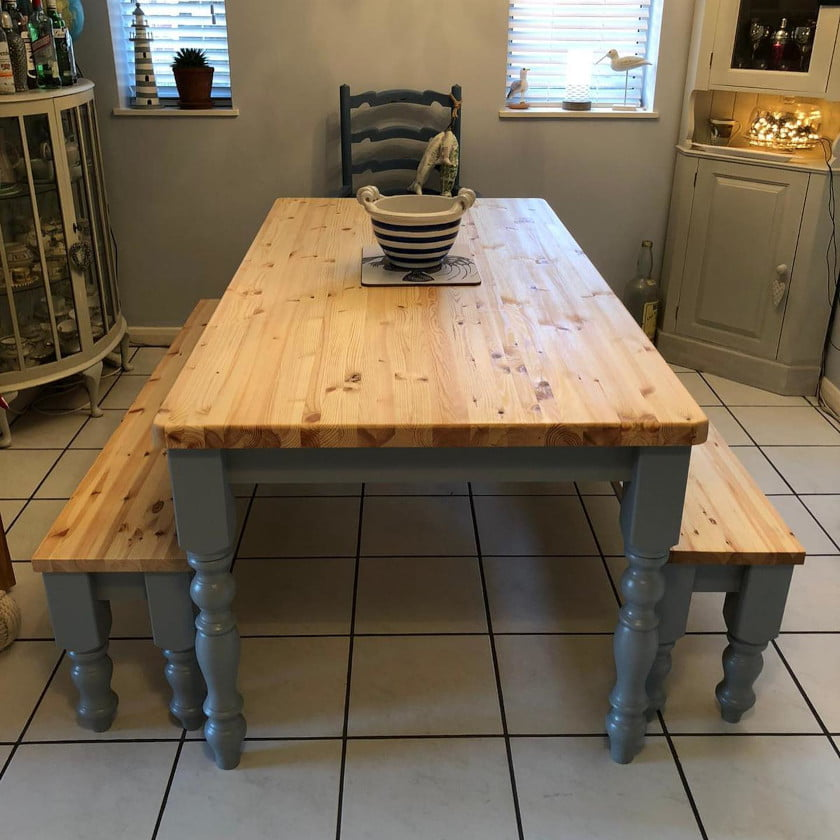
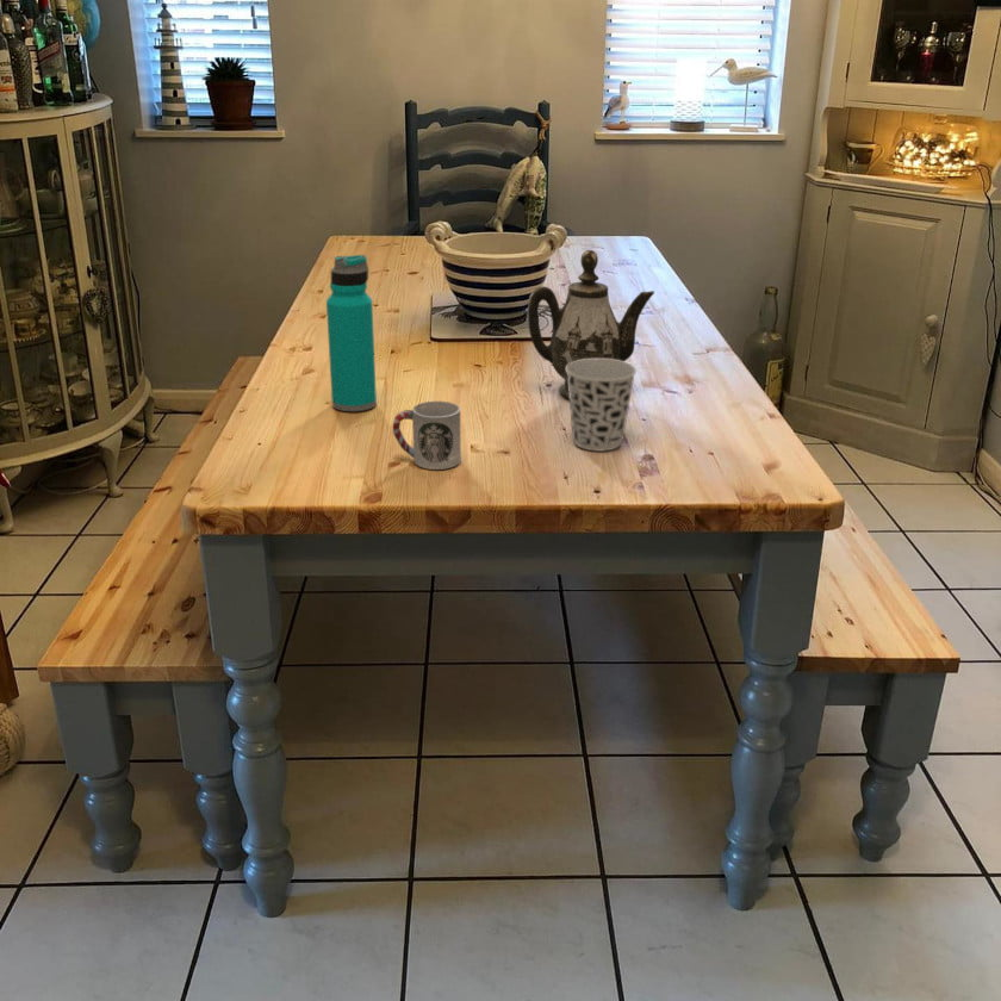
+ cup (427, 434)
+ water bottle (350, 332)
+ teapot (589, 323)
+ cup (598, 405)
